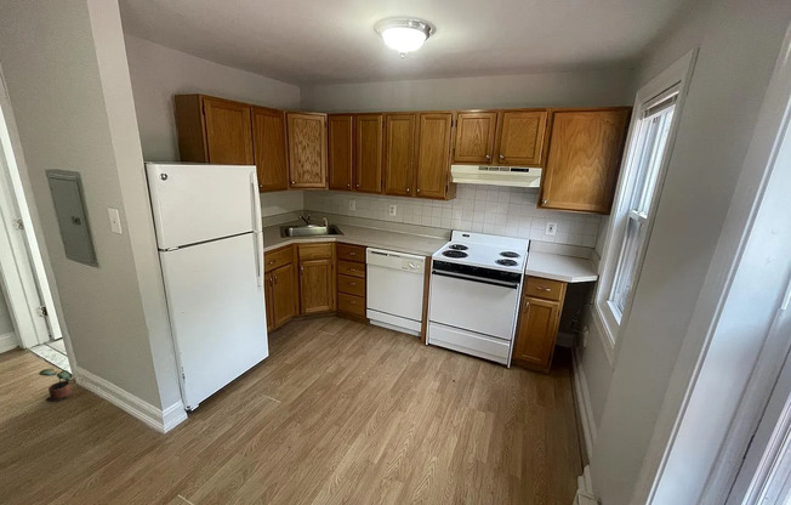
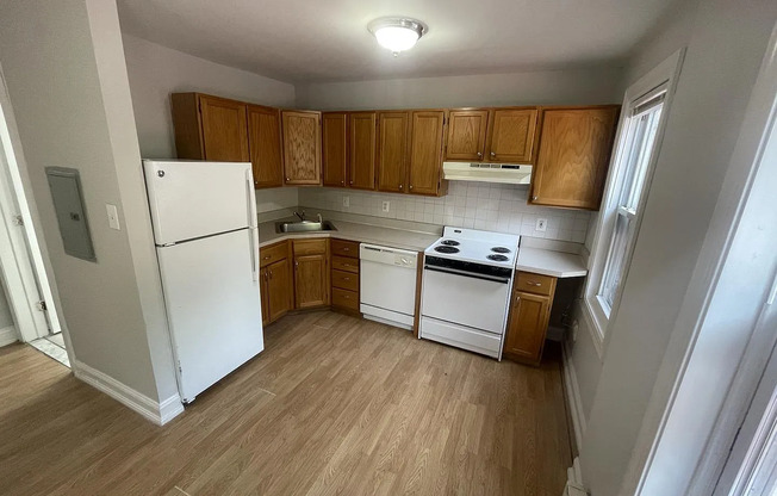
- potted plant (57, 382)
